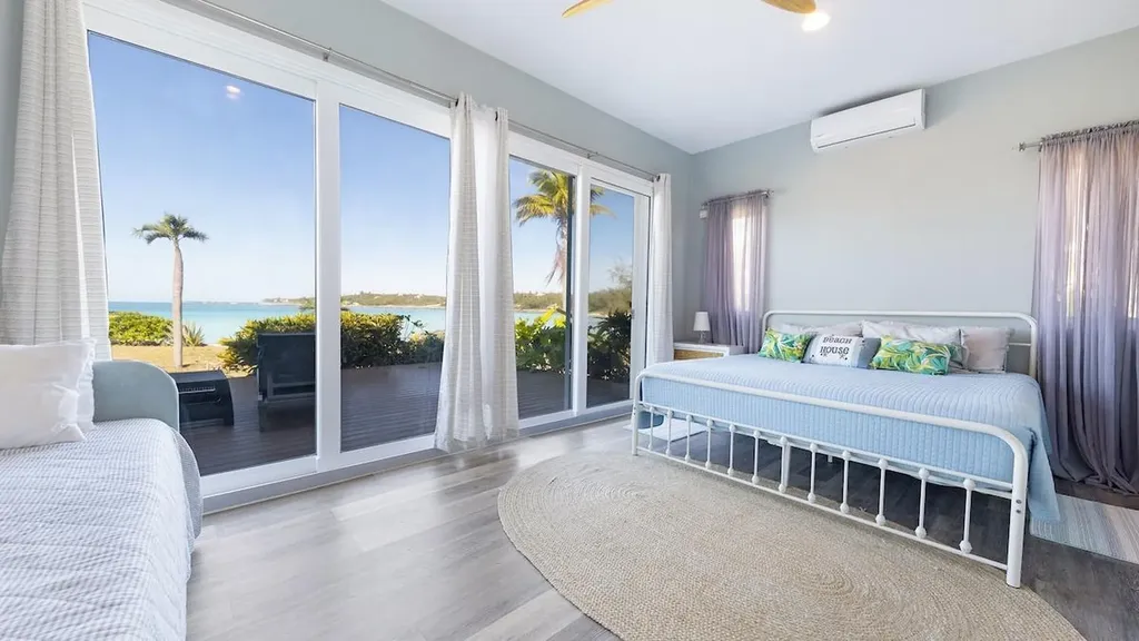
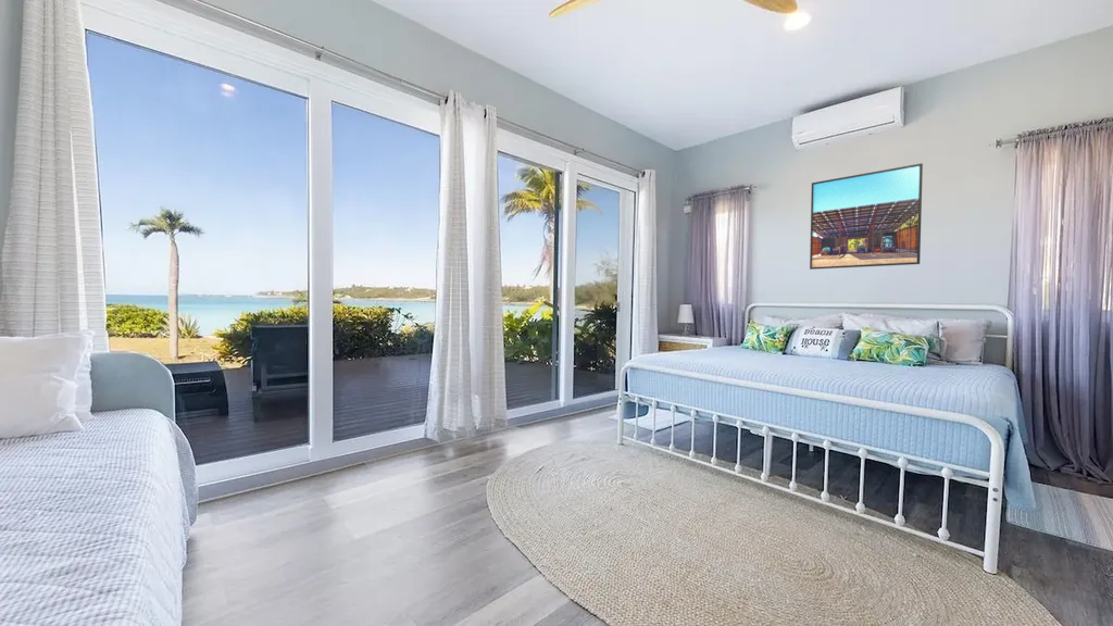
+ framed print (861, 220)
